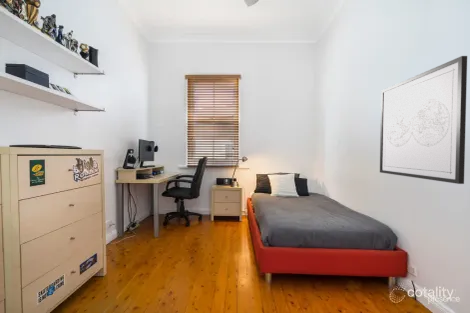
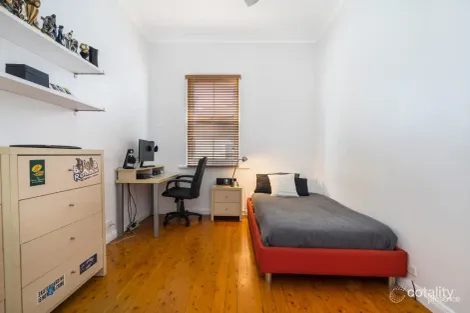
- wall art (413, 127)
